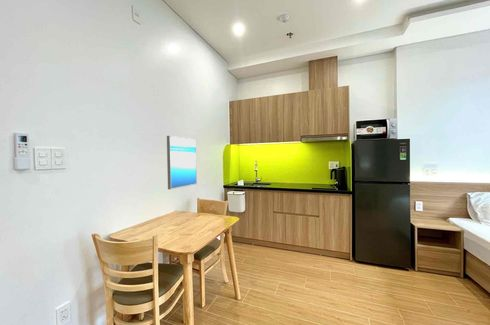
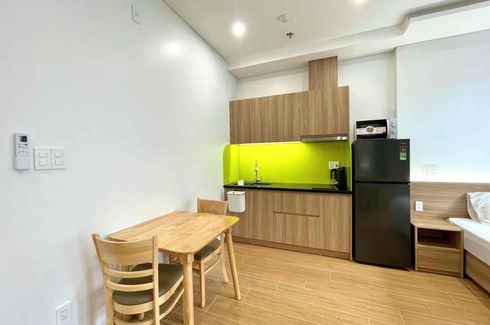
- wall art (183, 162)
